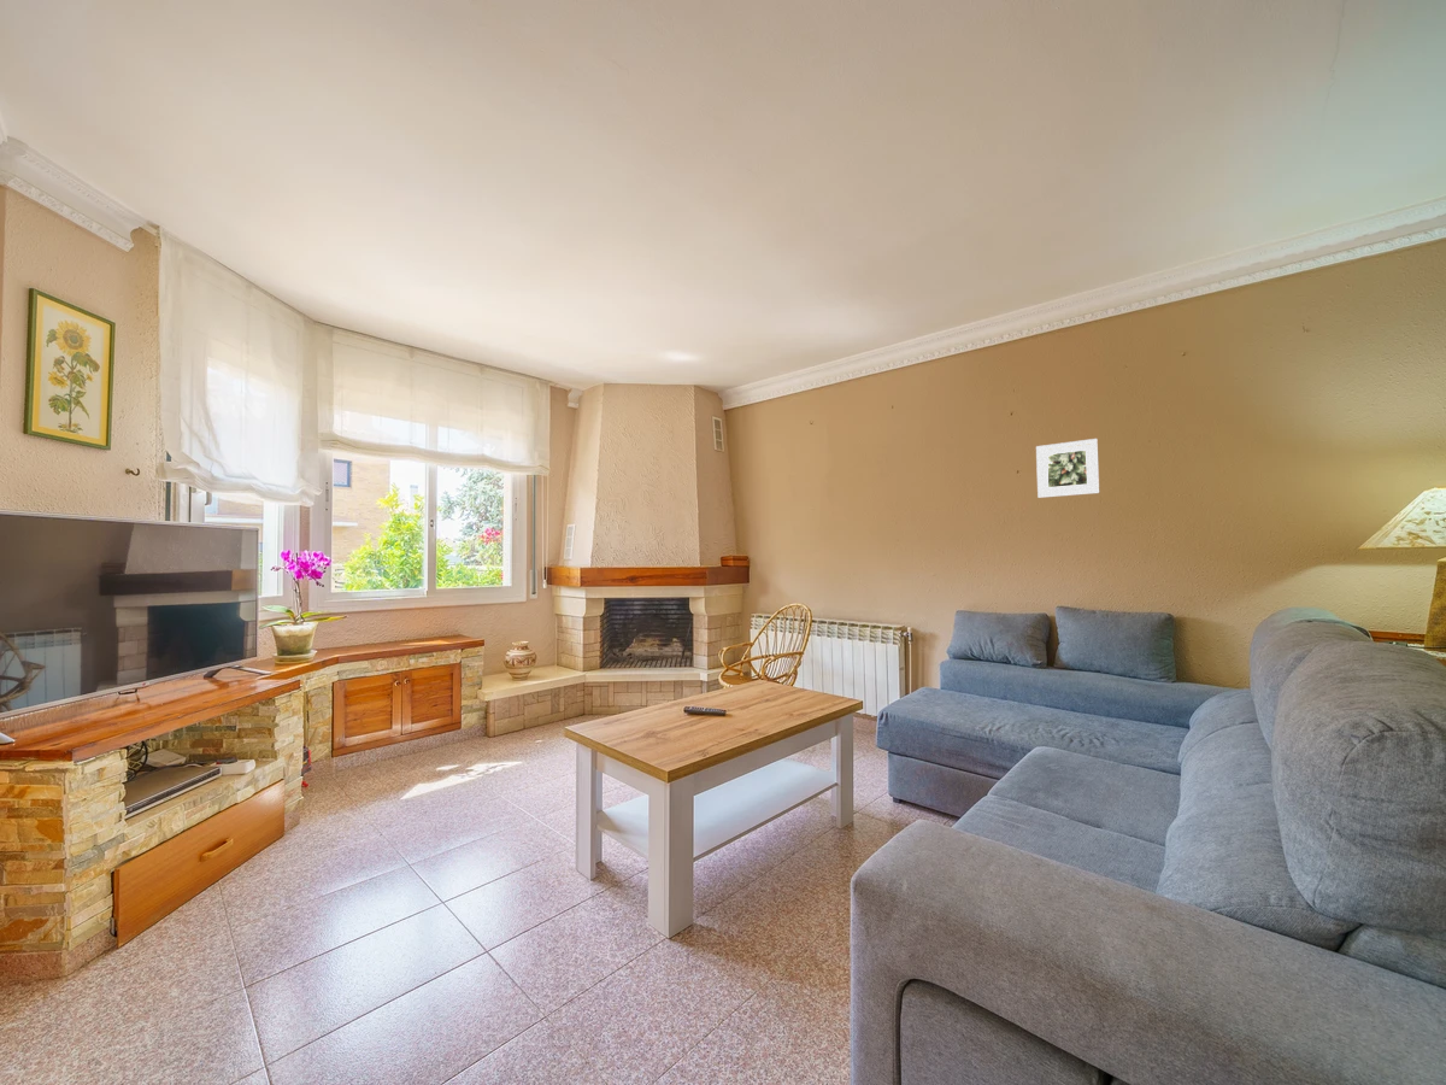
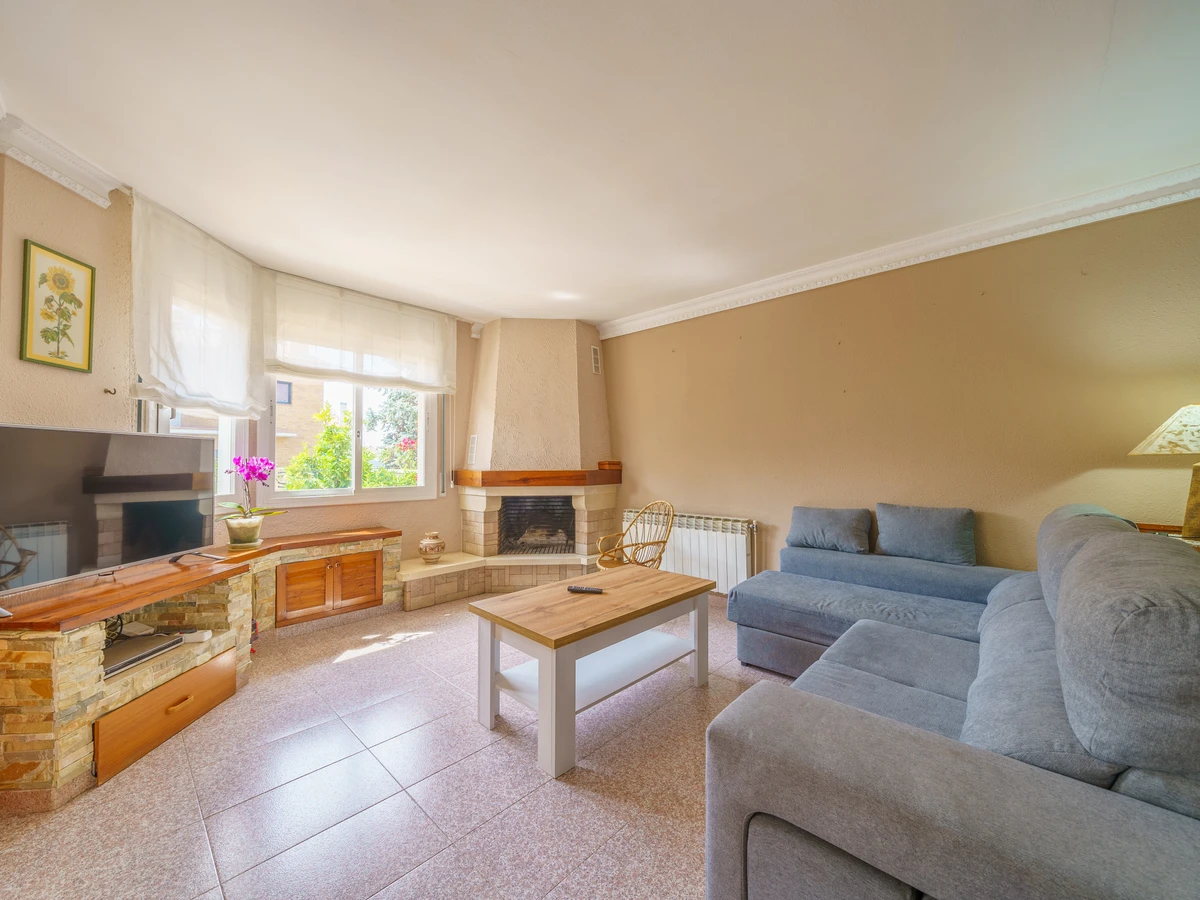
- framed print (1066, 469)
